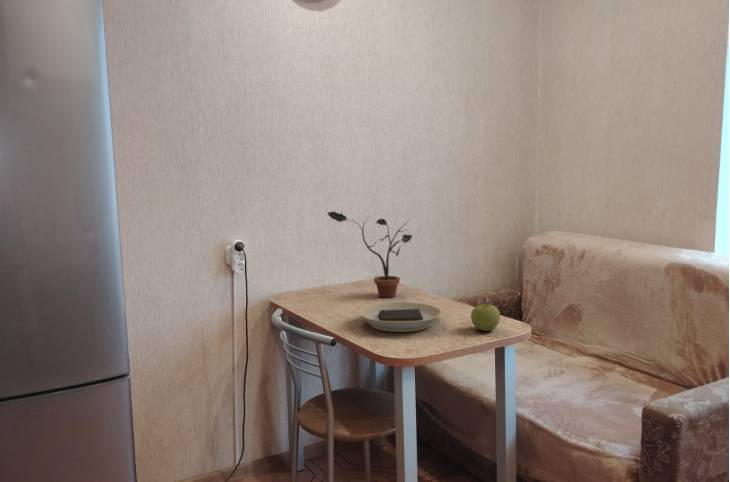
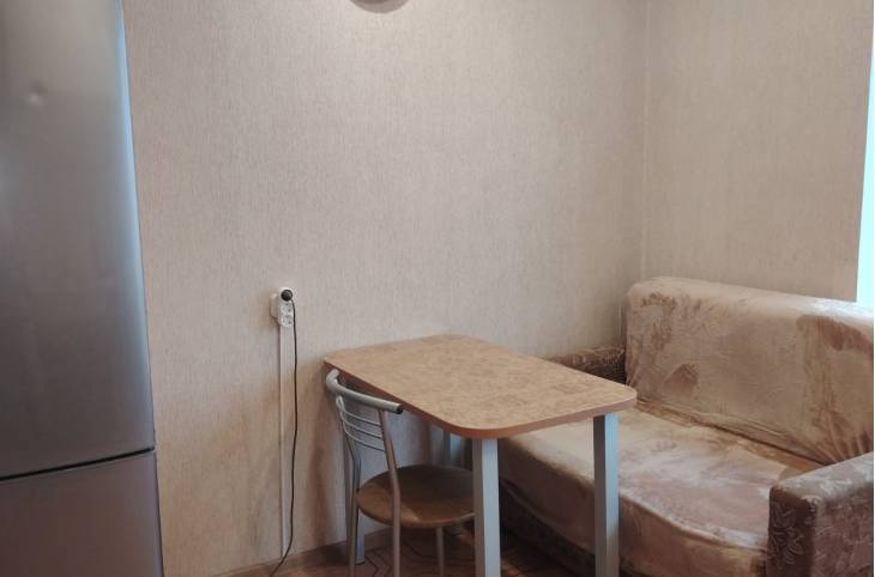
- potted plant (377, 253)
- apple (485, 317)
- plate (400, 317)
